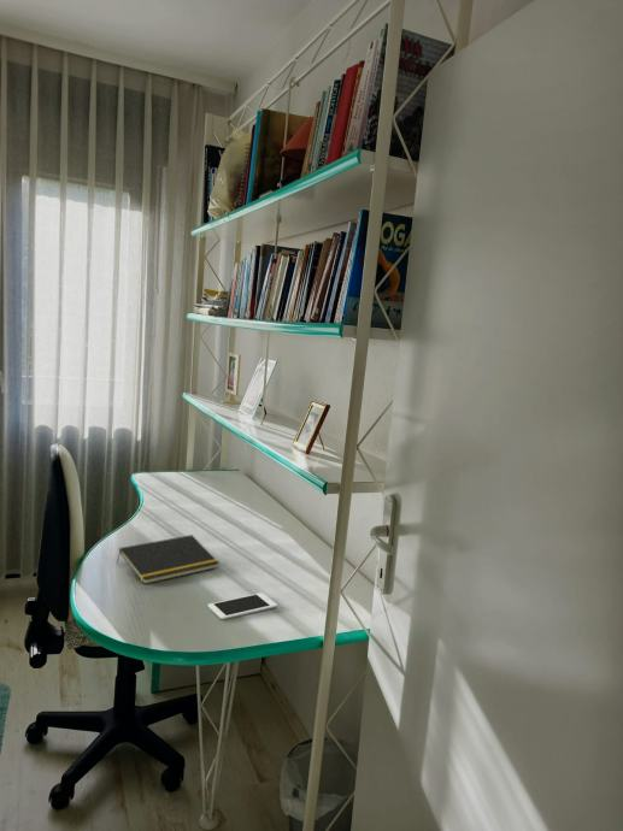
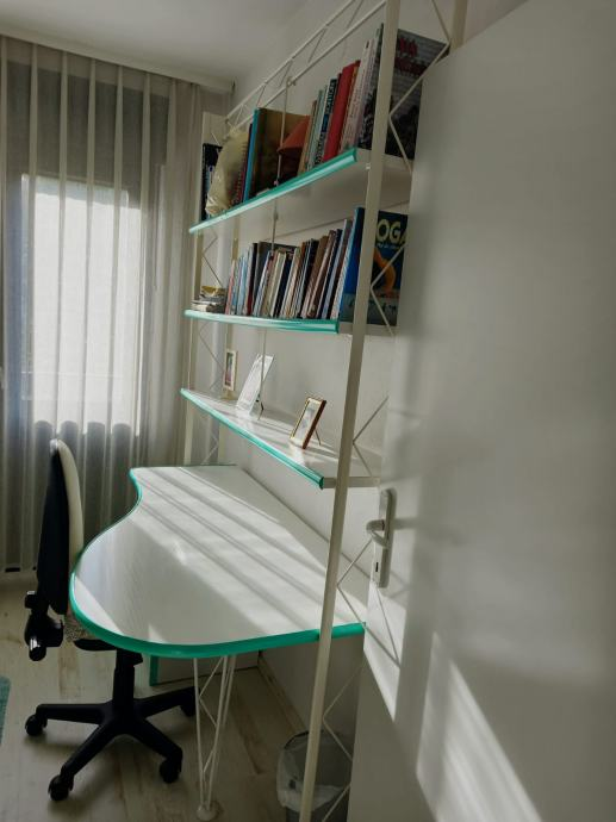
- cell phone (242, 605)
- notepad (169, 558)
